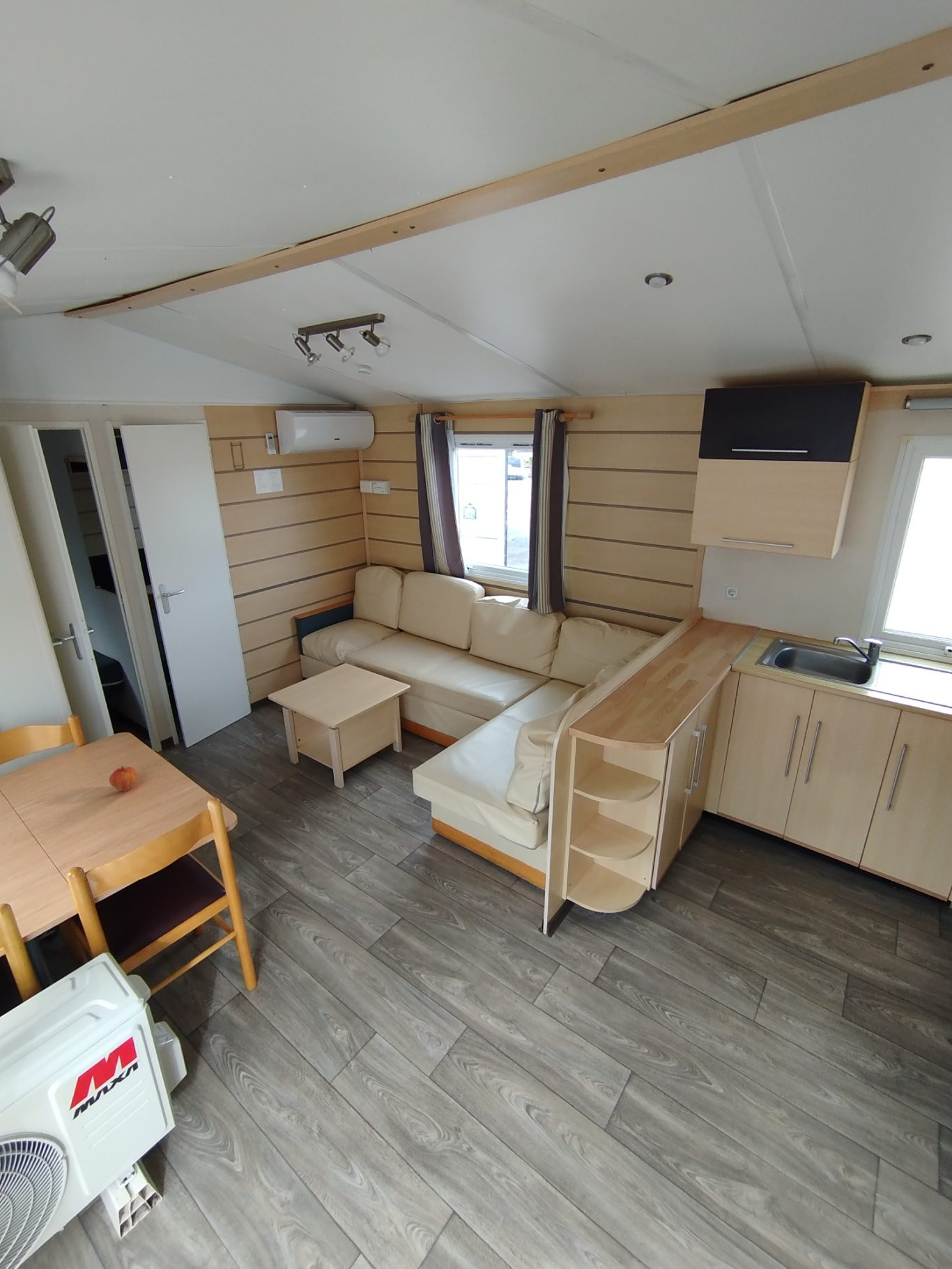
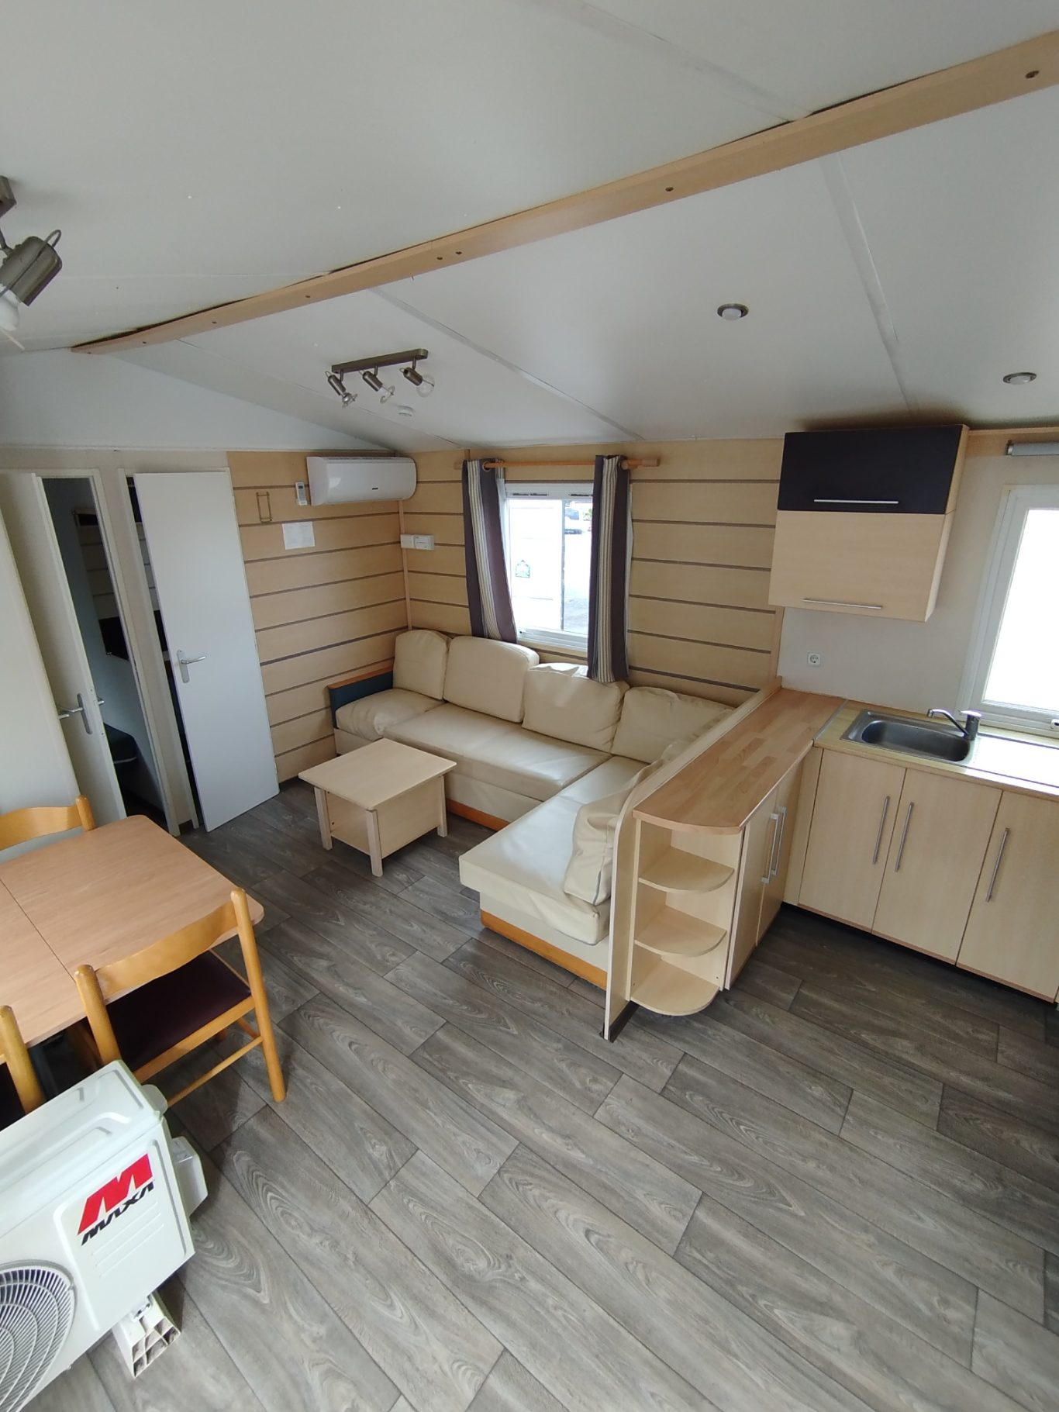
- fruit (123, 778)
